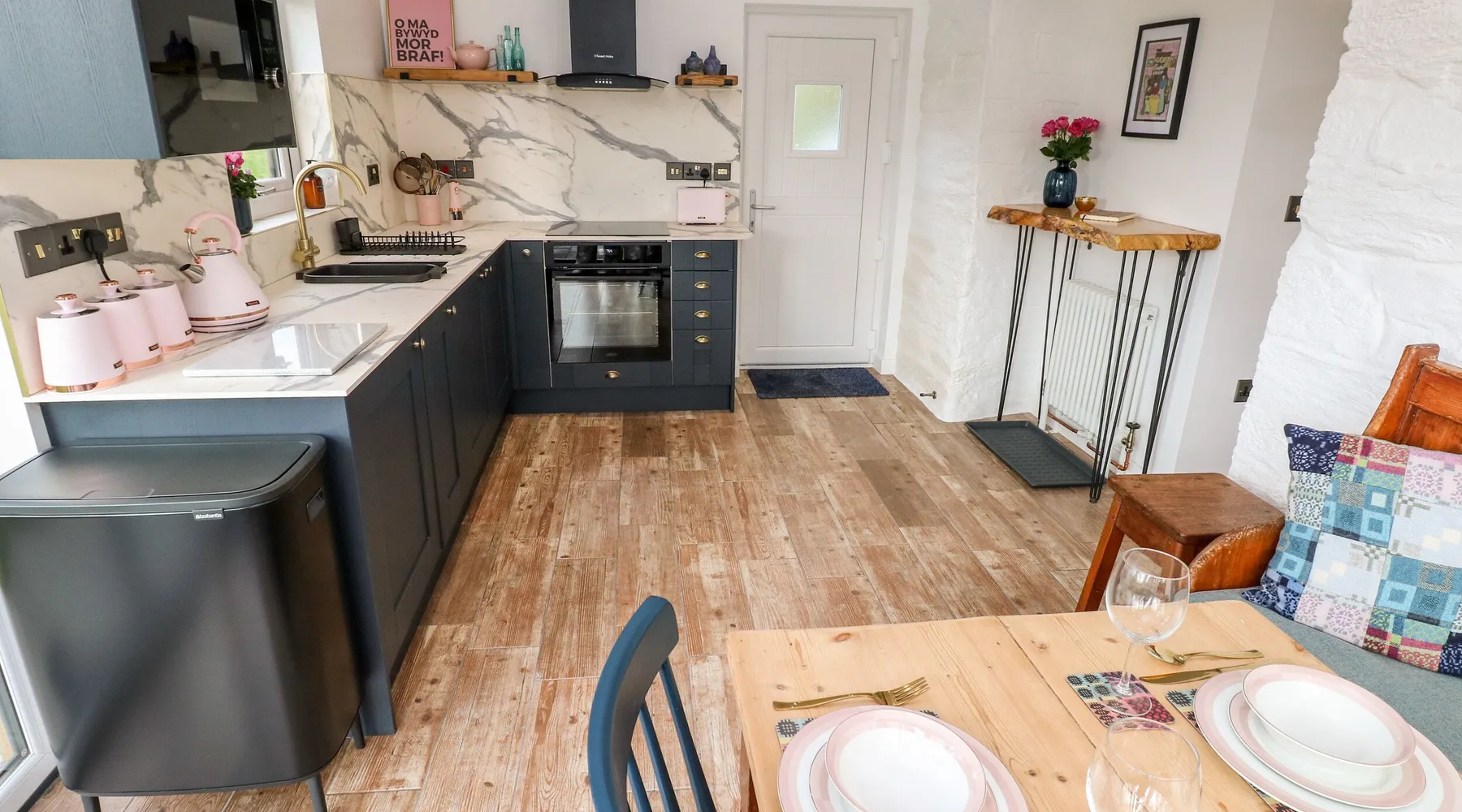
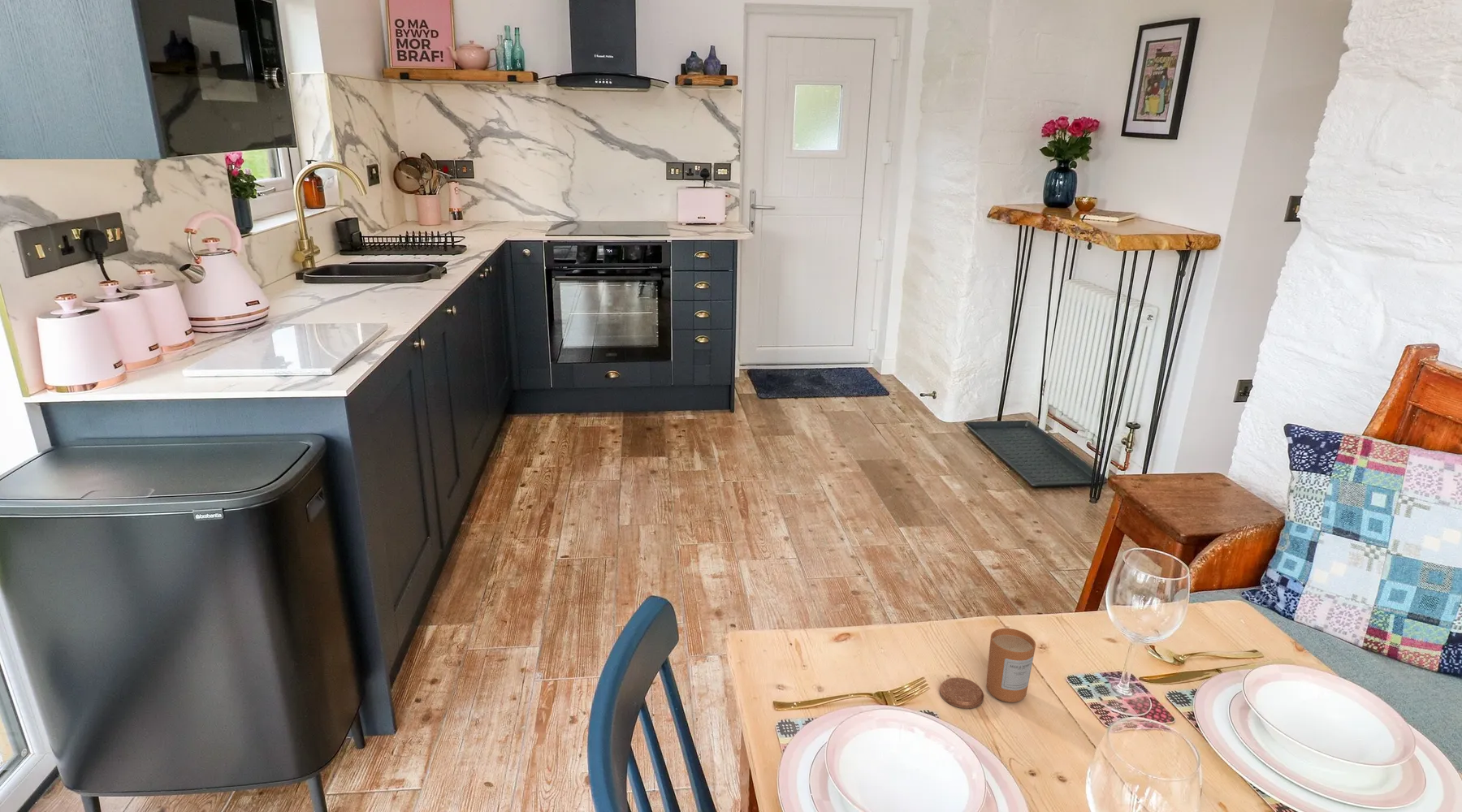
+ candle (988, 667)
